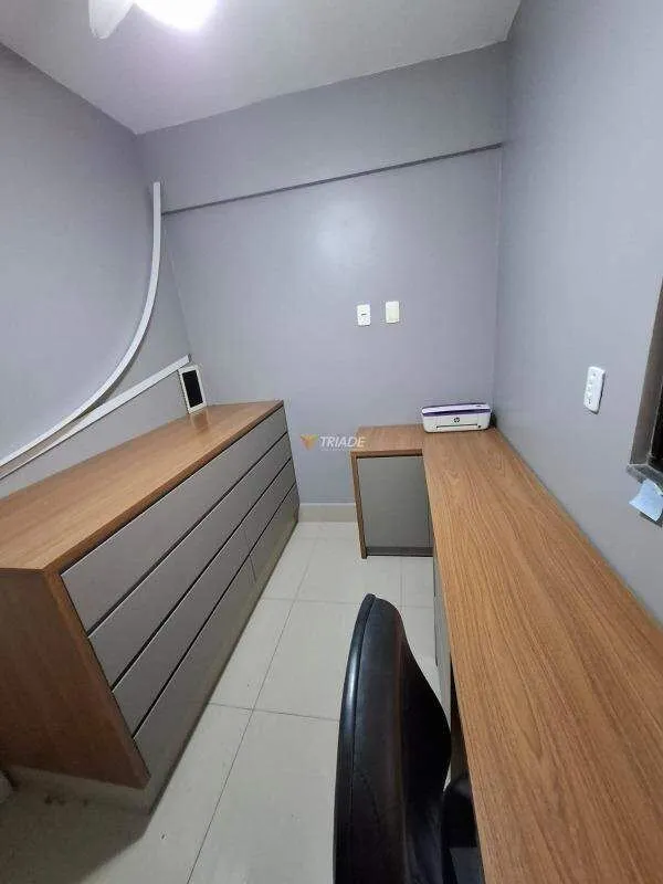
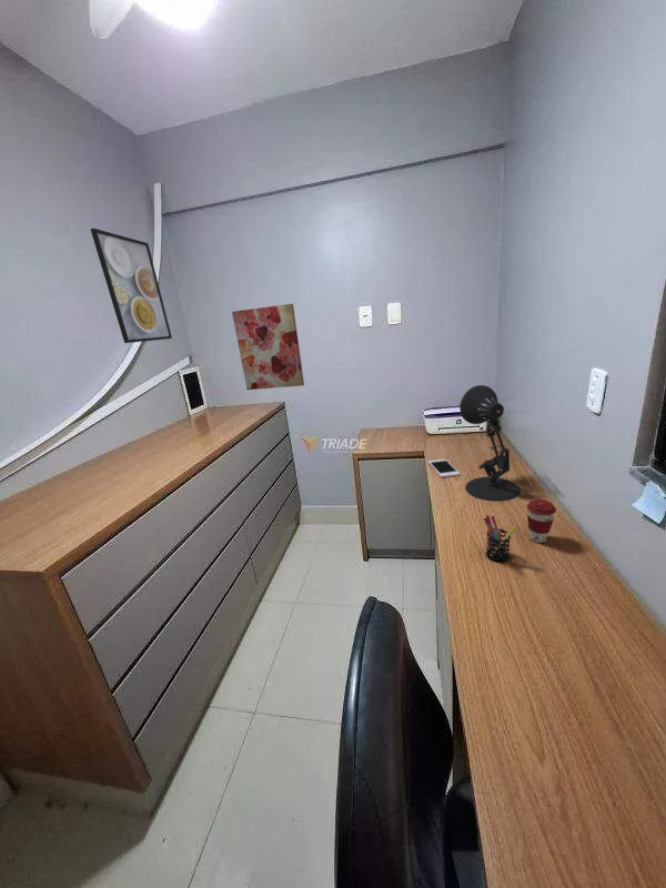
+ coffee cup (539, 521)
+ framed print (137, 291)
+ wall art (269, 349)
+ desk lamp (493, 441)
+ cell phone (443, 467)
+ pen holder (496, 538)
